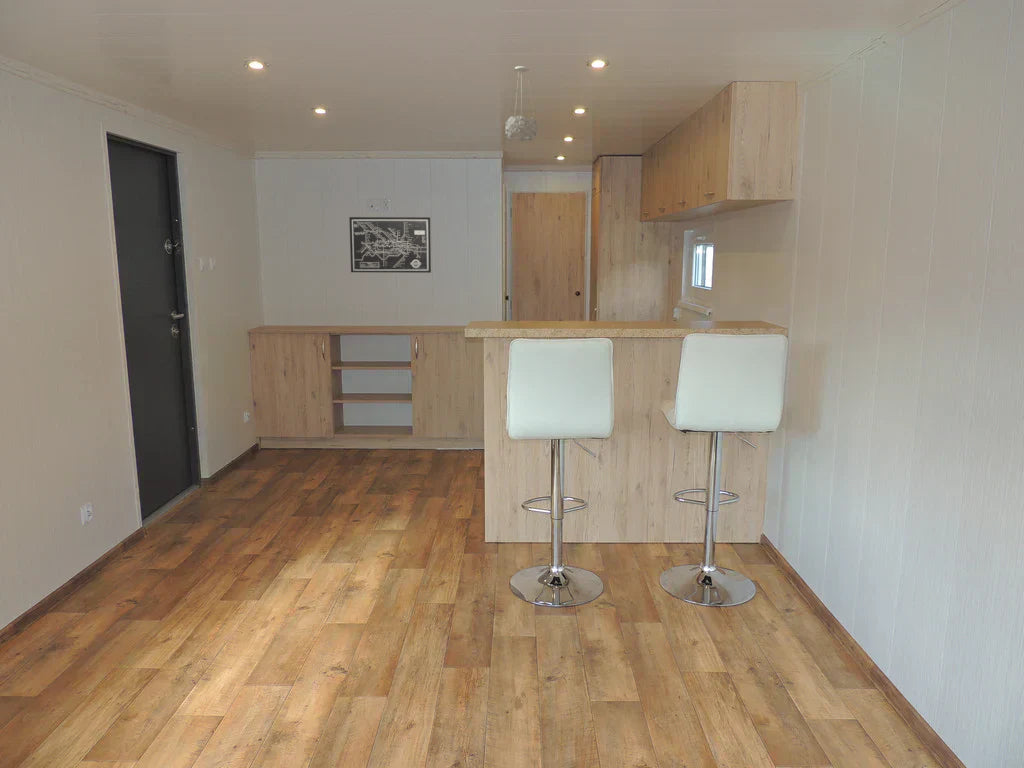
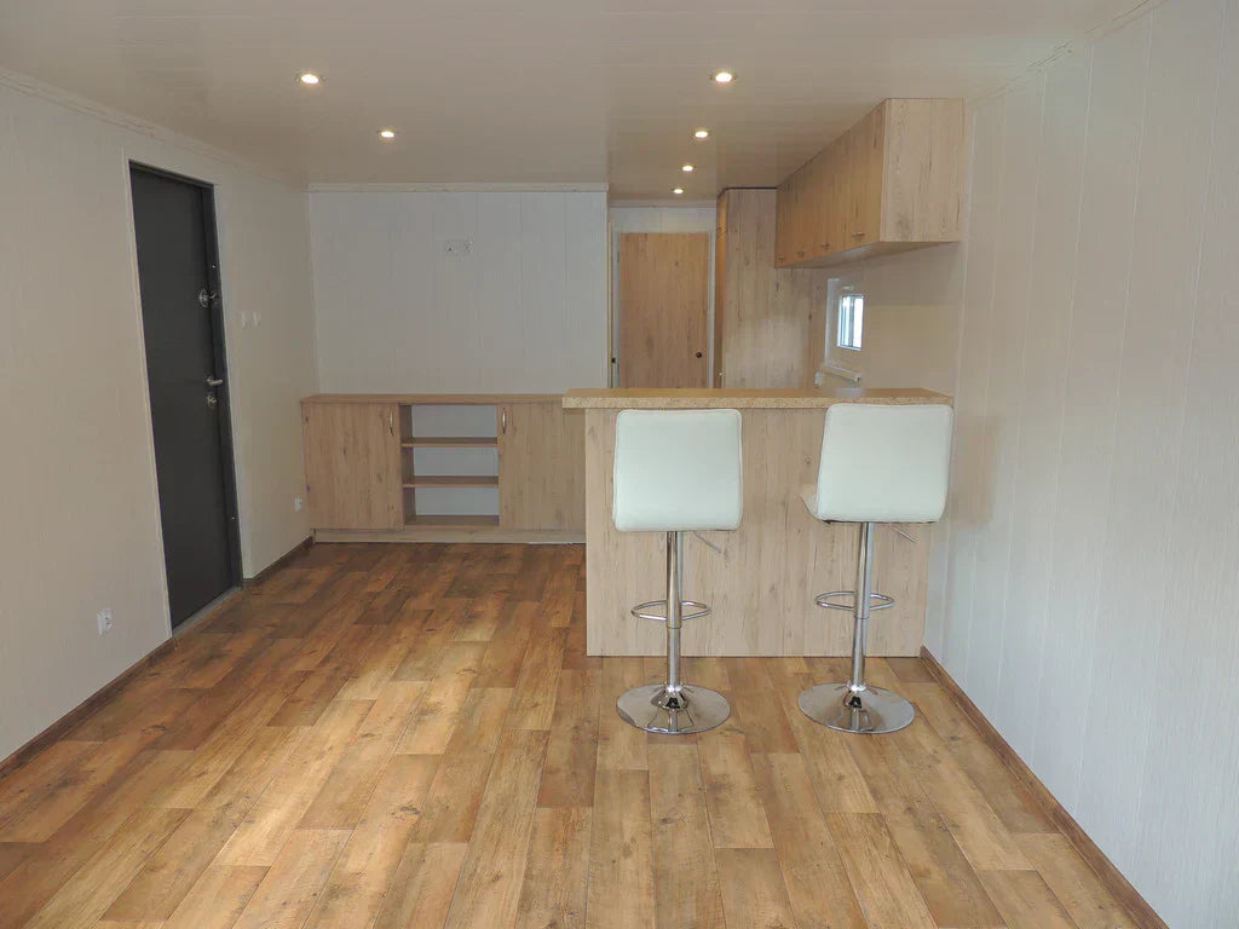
- wall art (390, 245)
- pendant light (521, 104)
